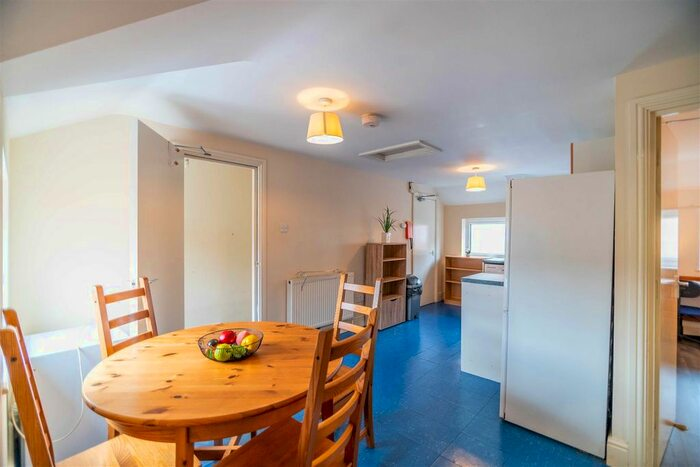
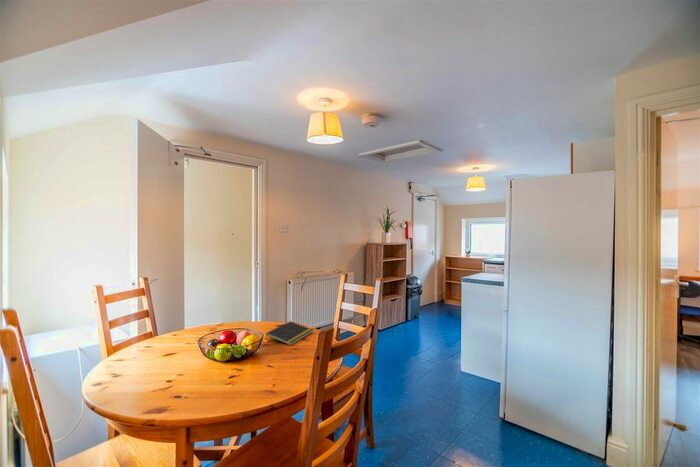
+ notepad (290, 332)
